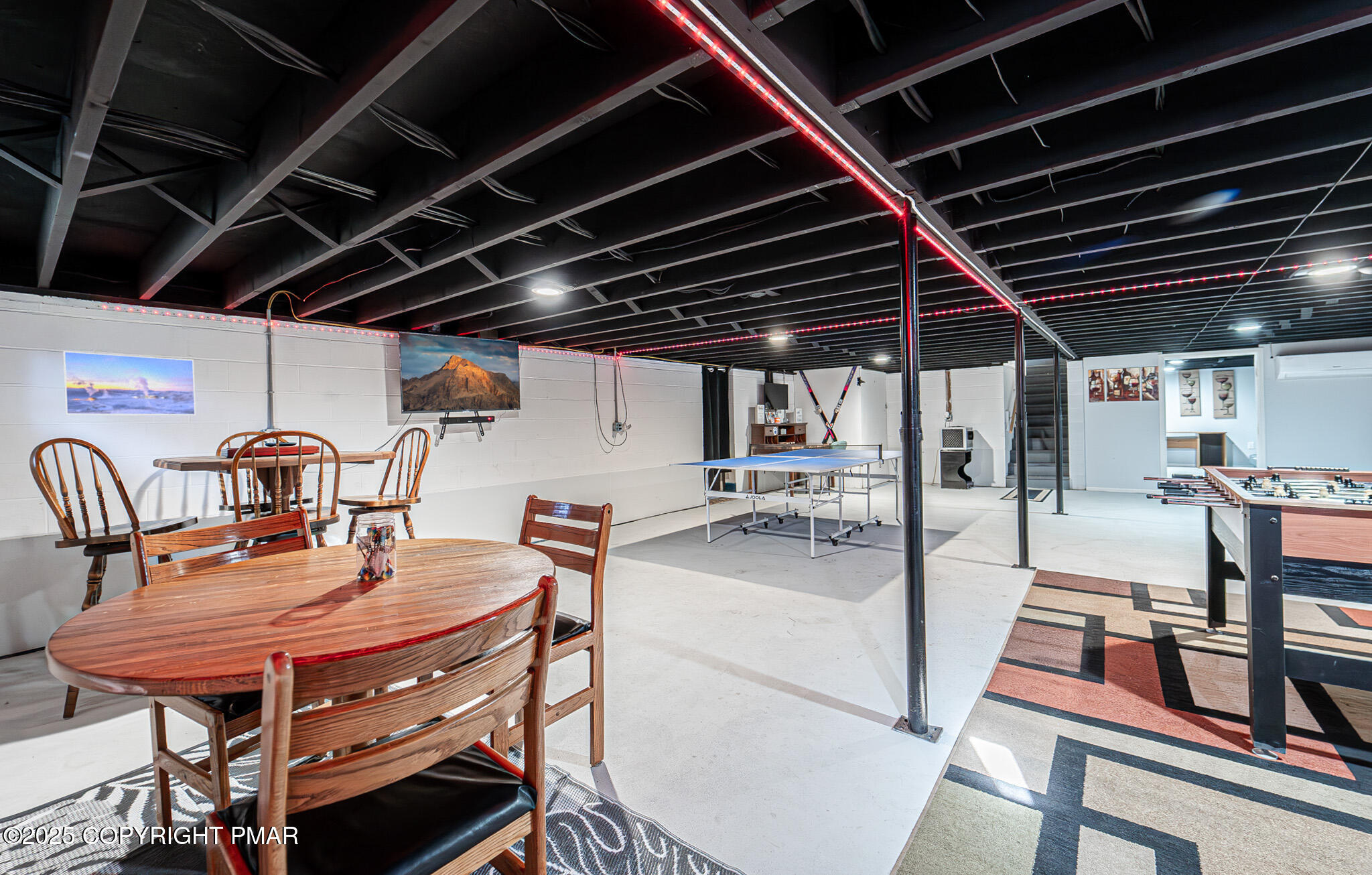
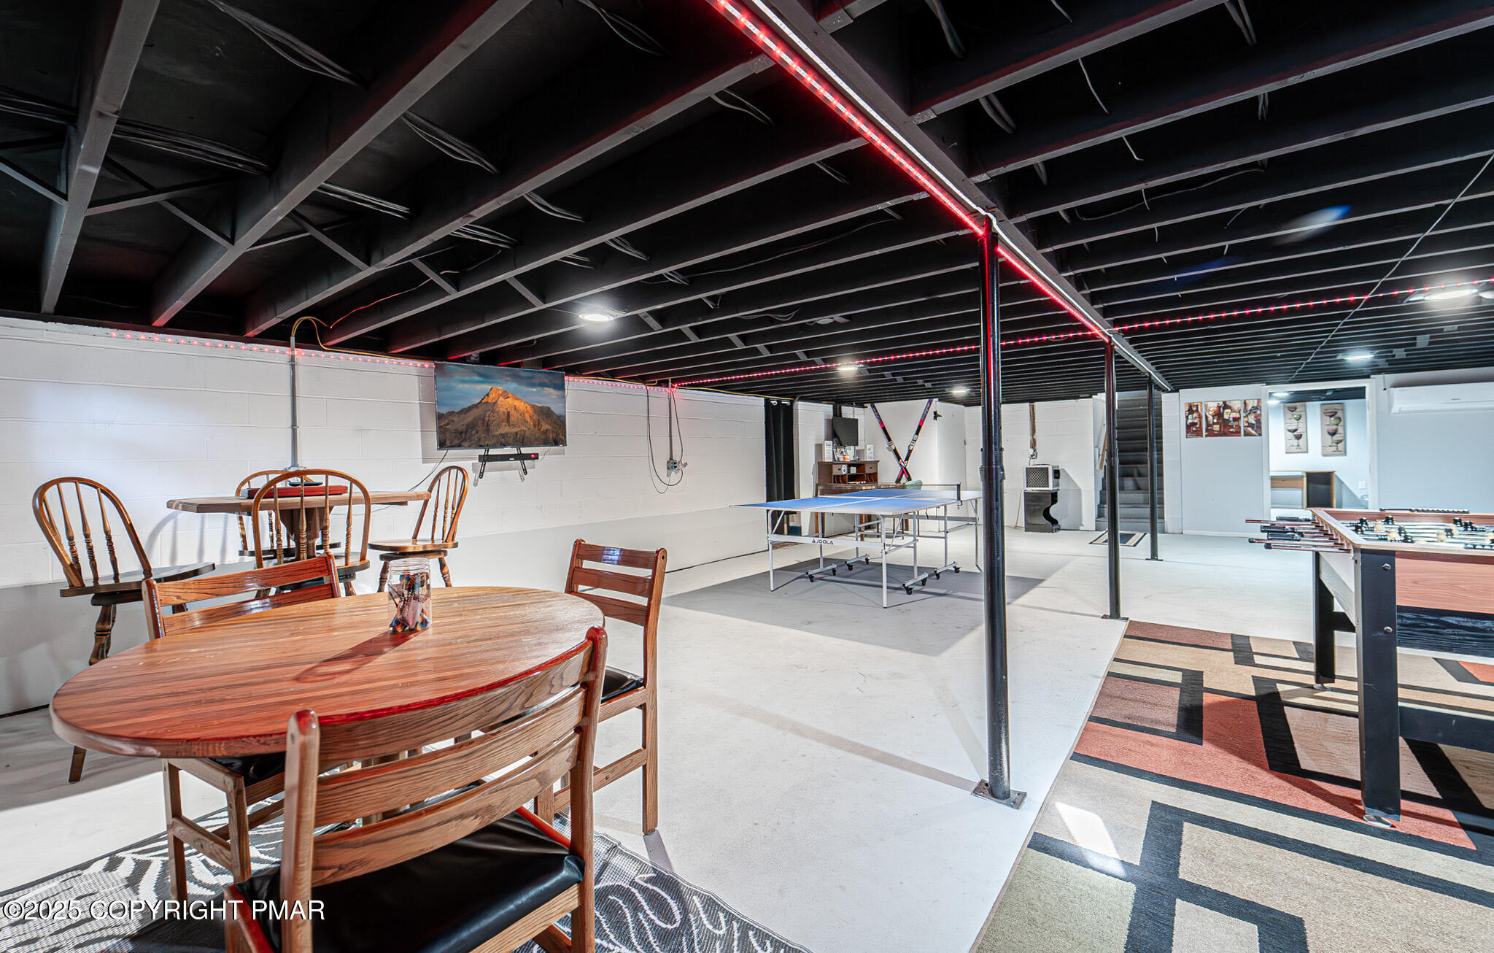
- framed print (133, 385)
